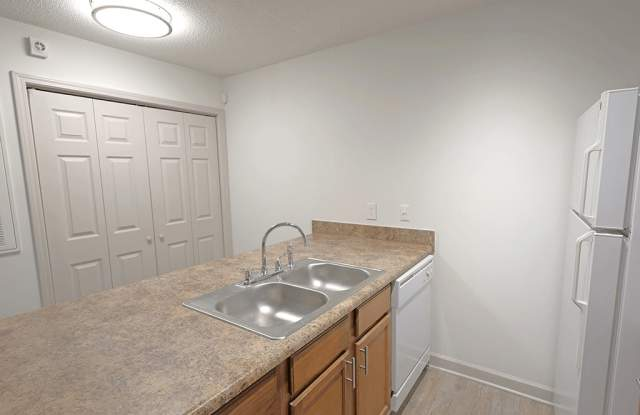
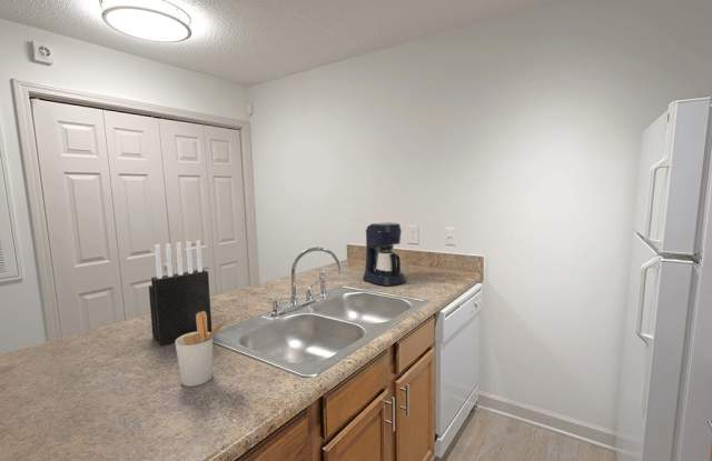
+ knife block (178, 288)
+ utensil holder (204, 348)
+ coffee maker (385, 251)
